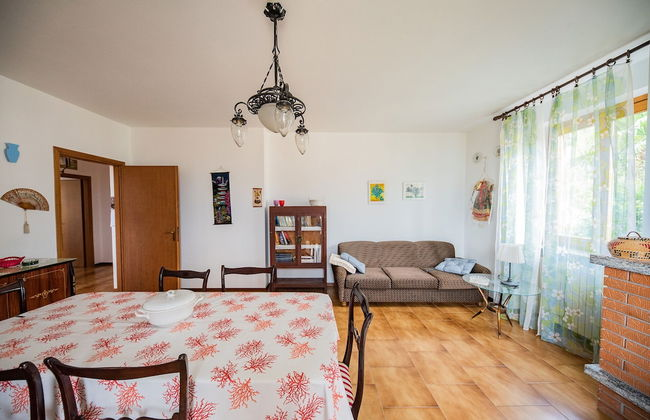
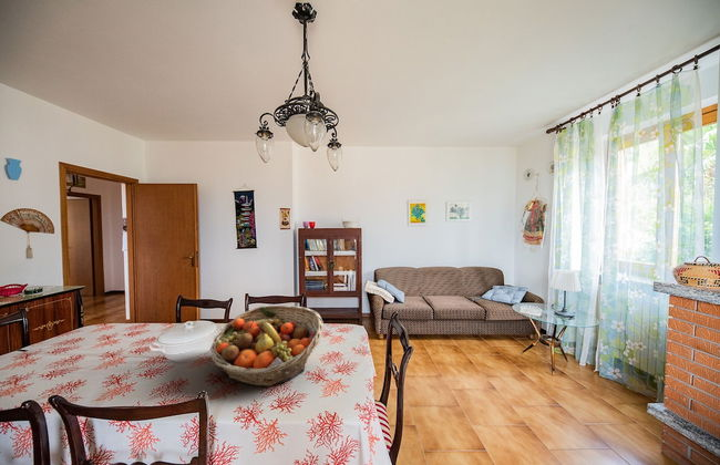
+ fruit basket (269, 341)
